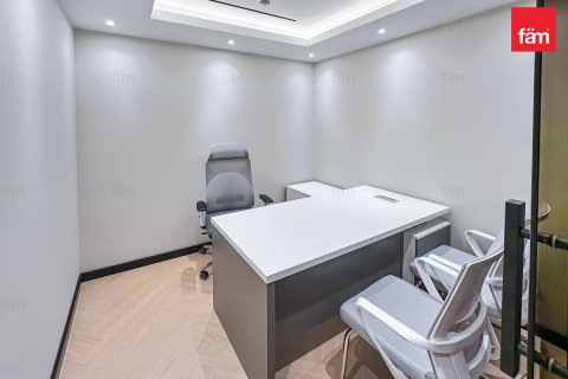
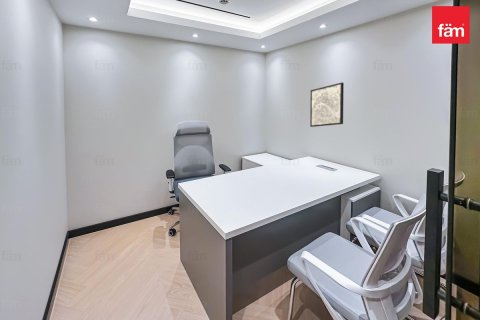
+ wall art (325, 106)
